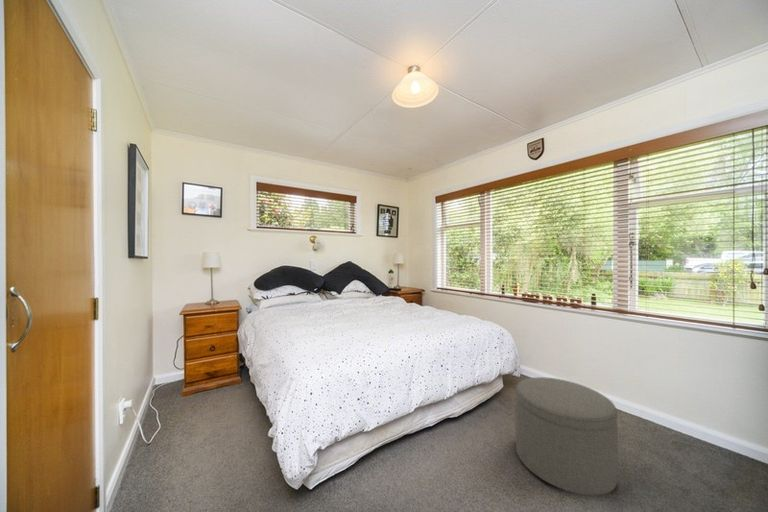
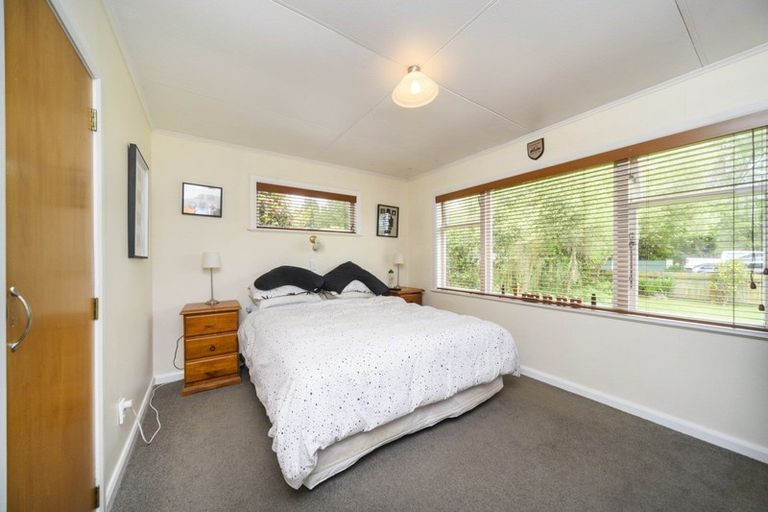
- ottoman (562, 427)
